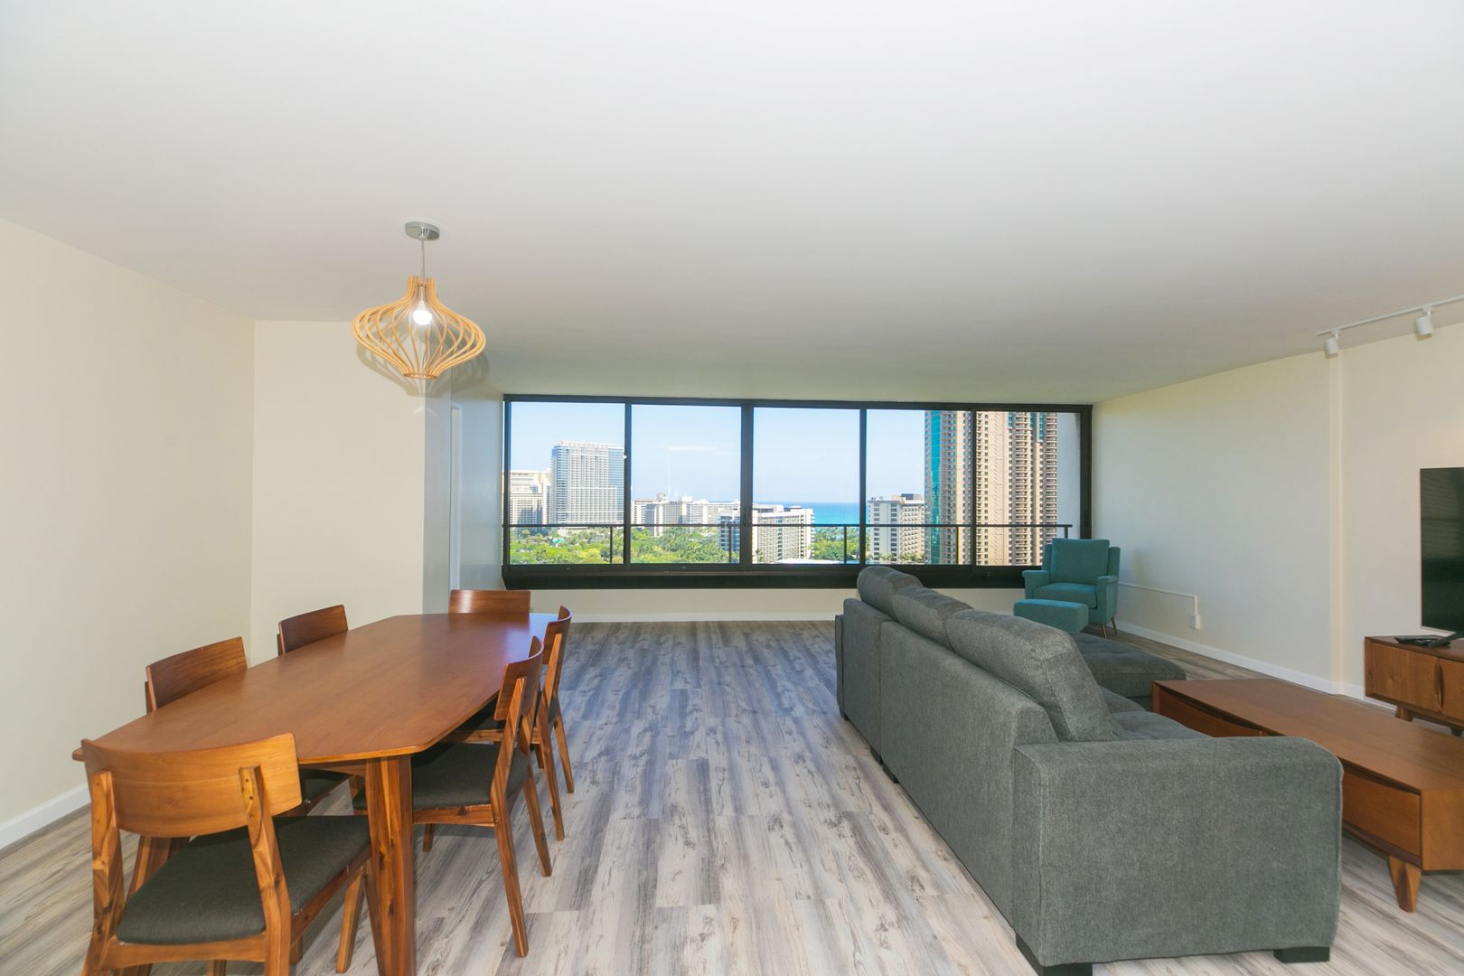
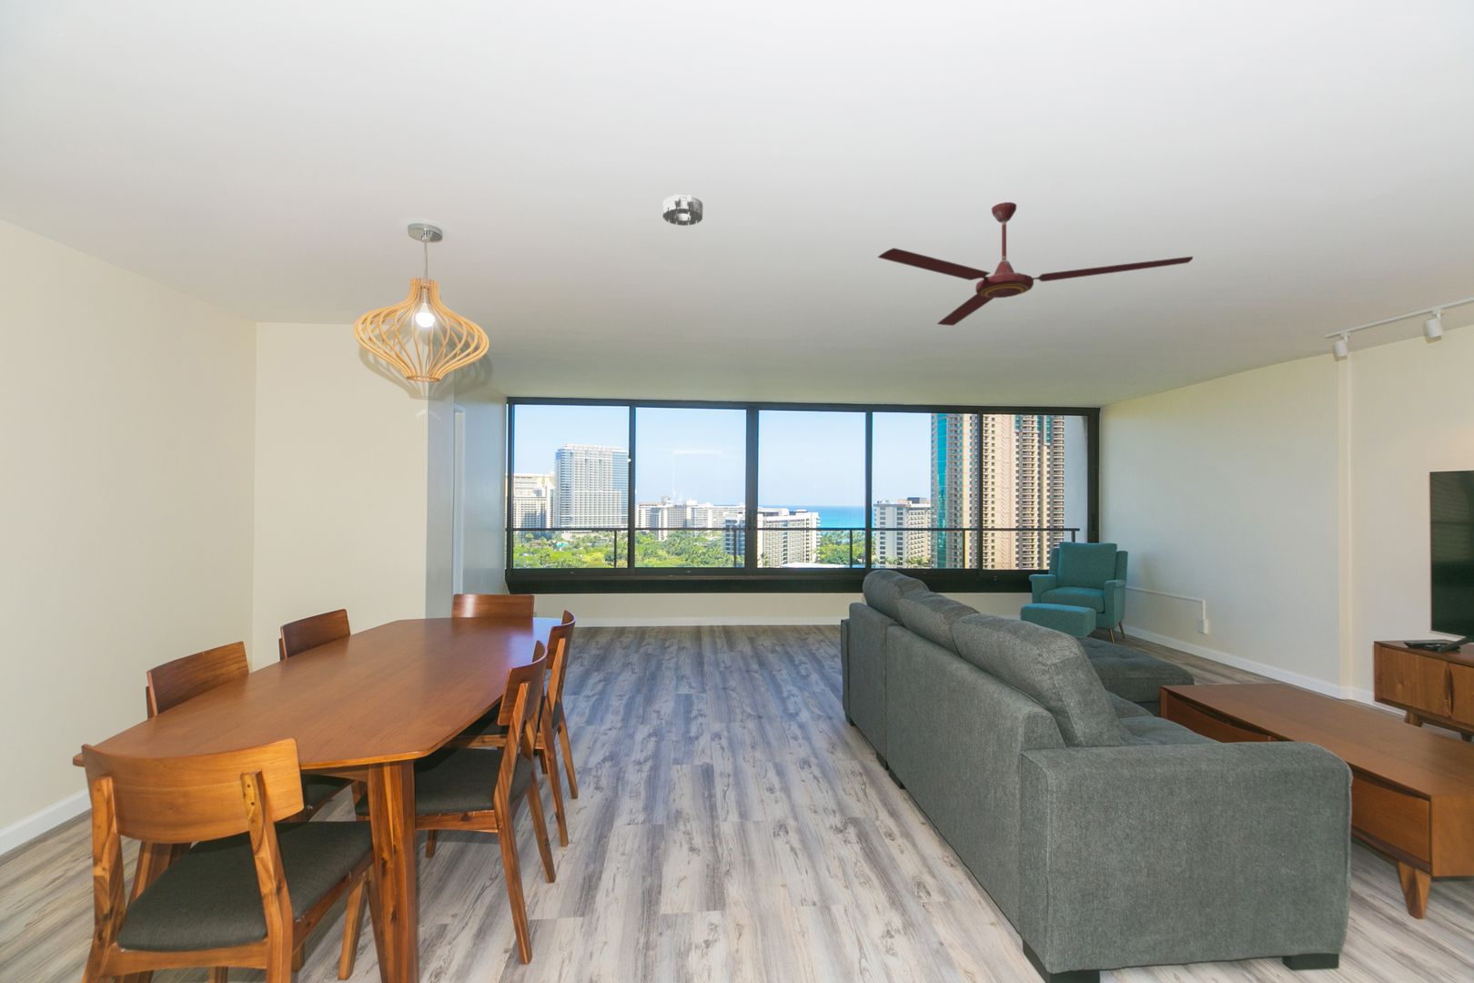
+ smoke detector (682, 210)
+ ceiling fan (1041, 274)
